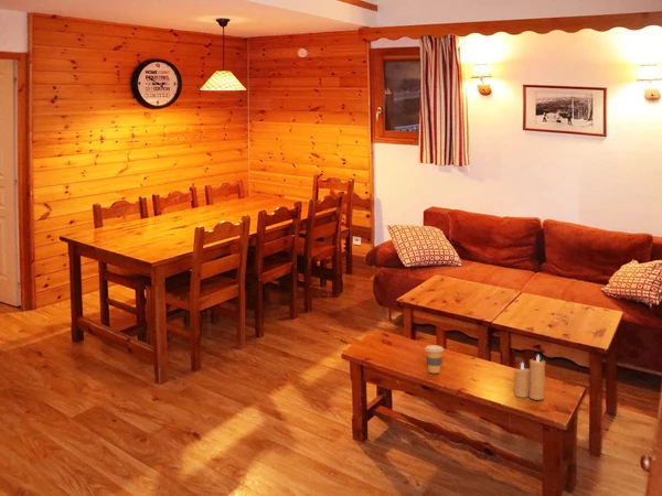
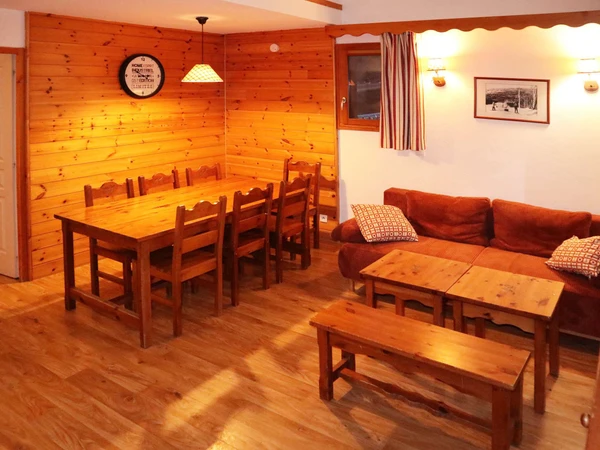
- coffee cup (434, 359)
- candle (528, 375)
